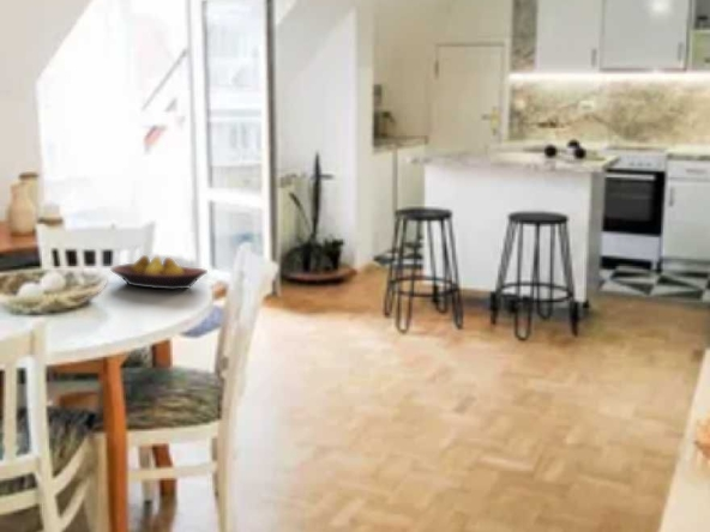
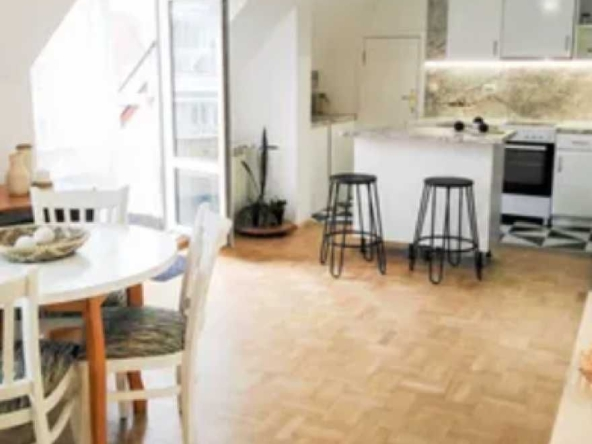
- fruit bowl (158, 271)
